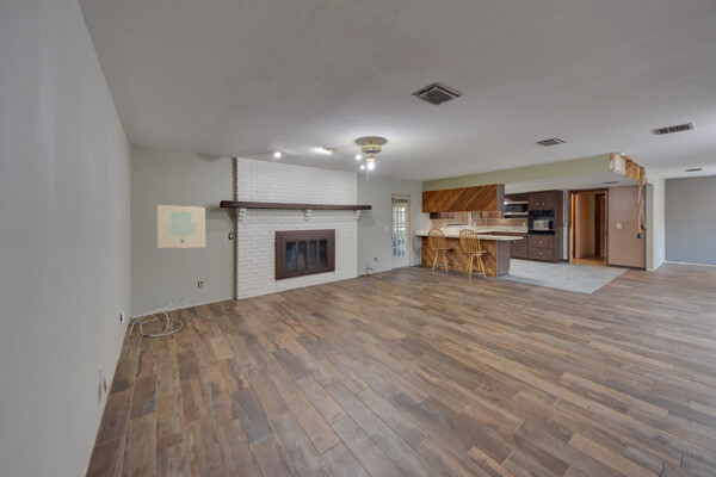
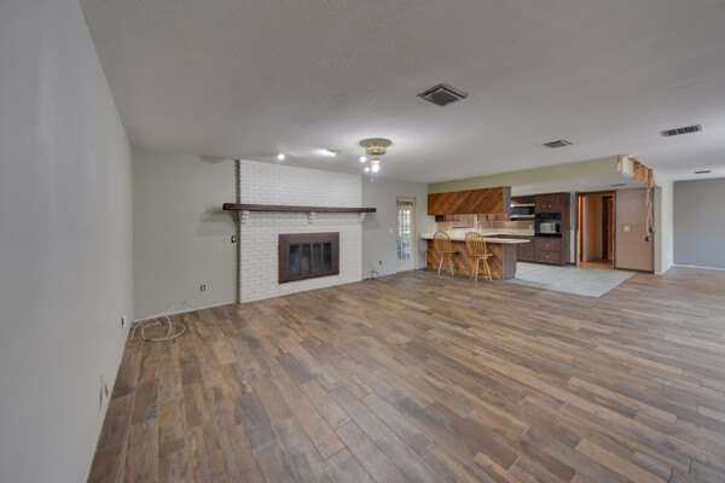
- wall art (181, 227)
